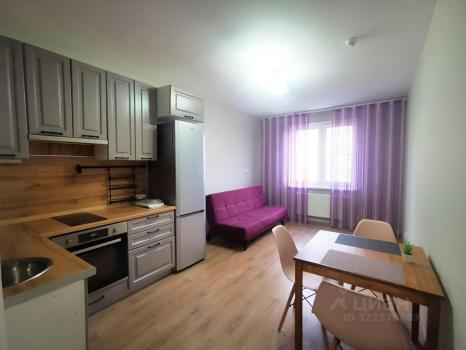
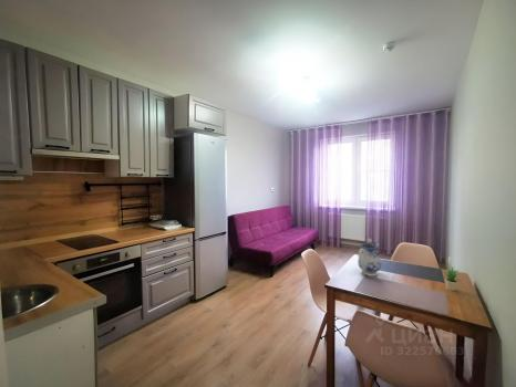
+ teapot (369, 255)
